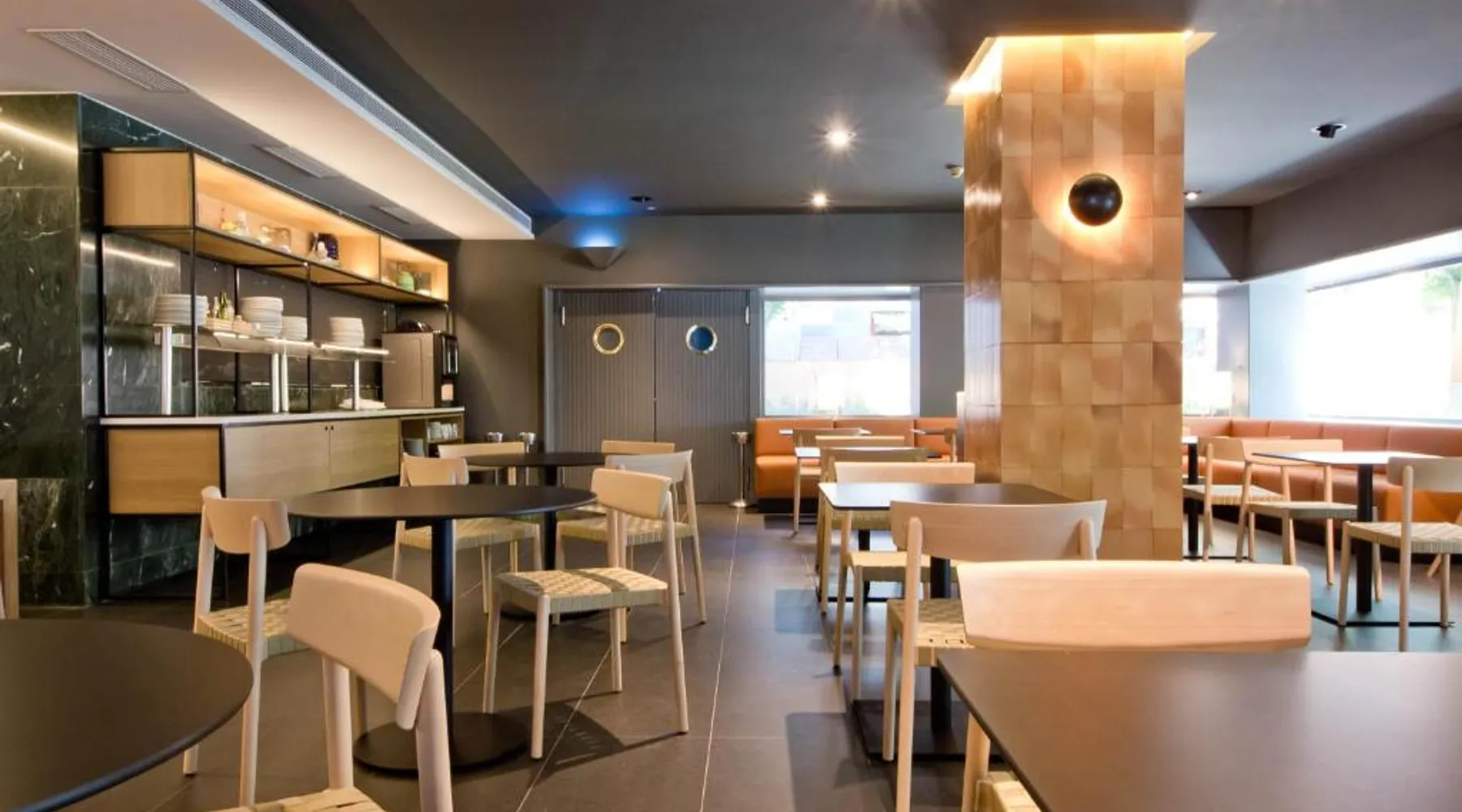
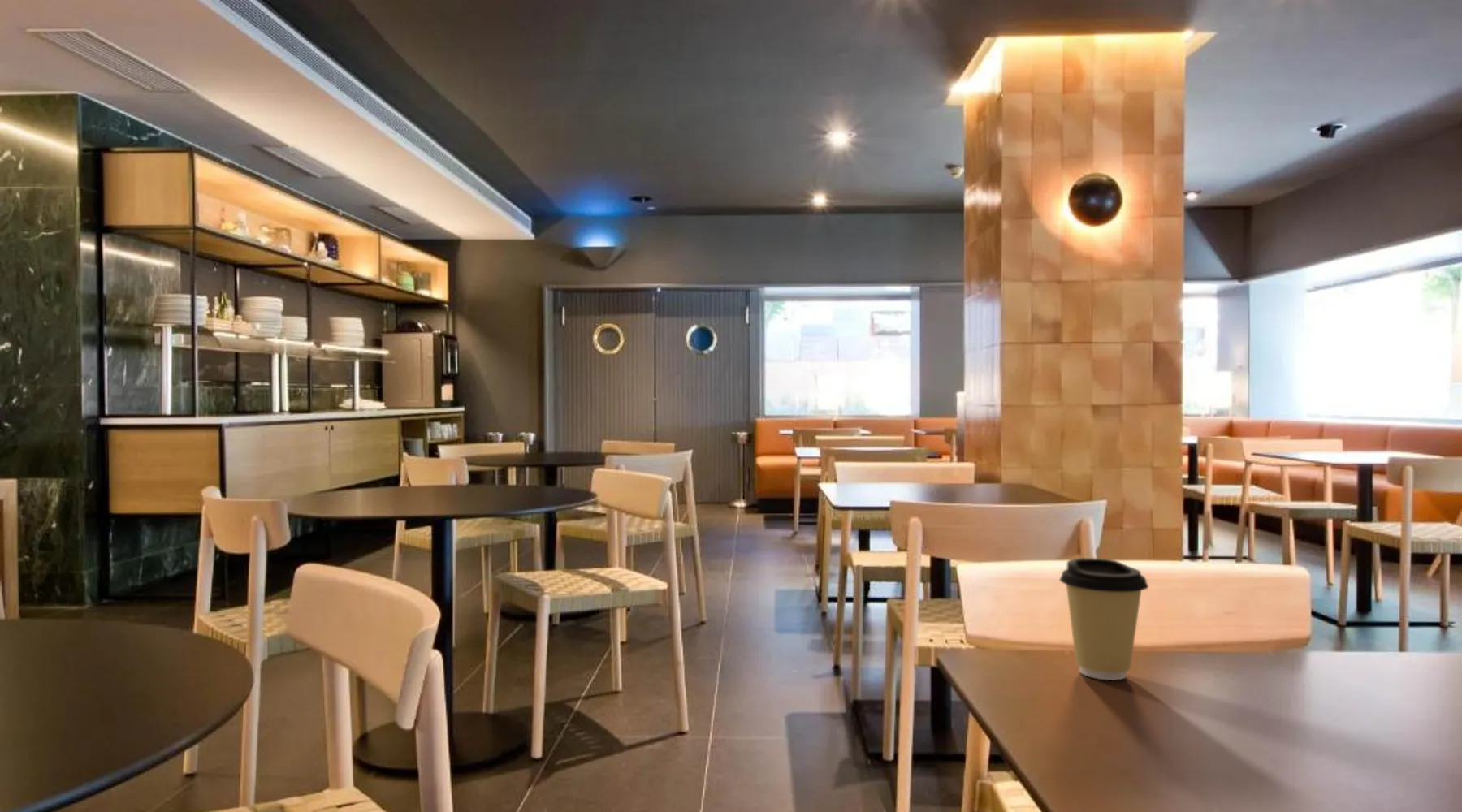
+ coffee cup (1102, 619)
